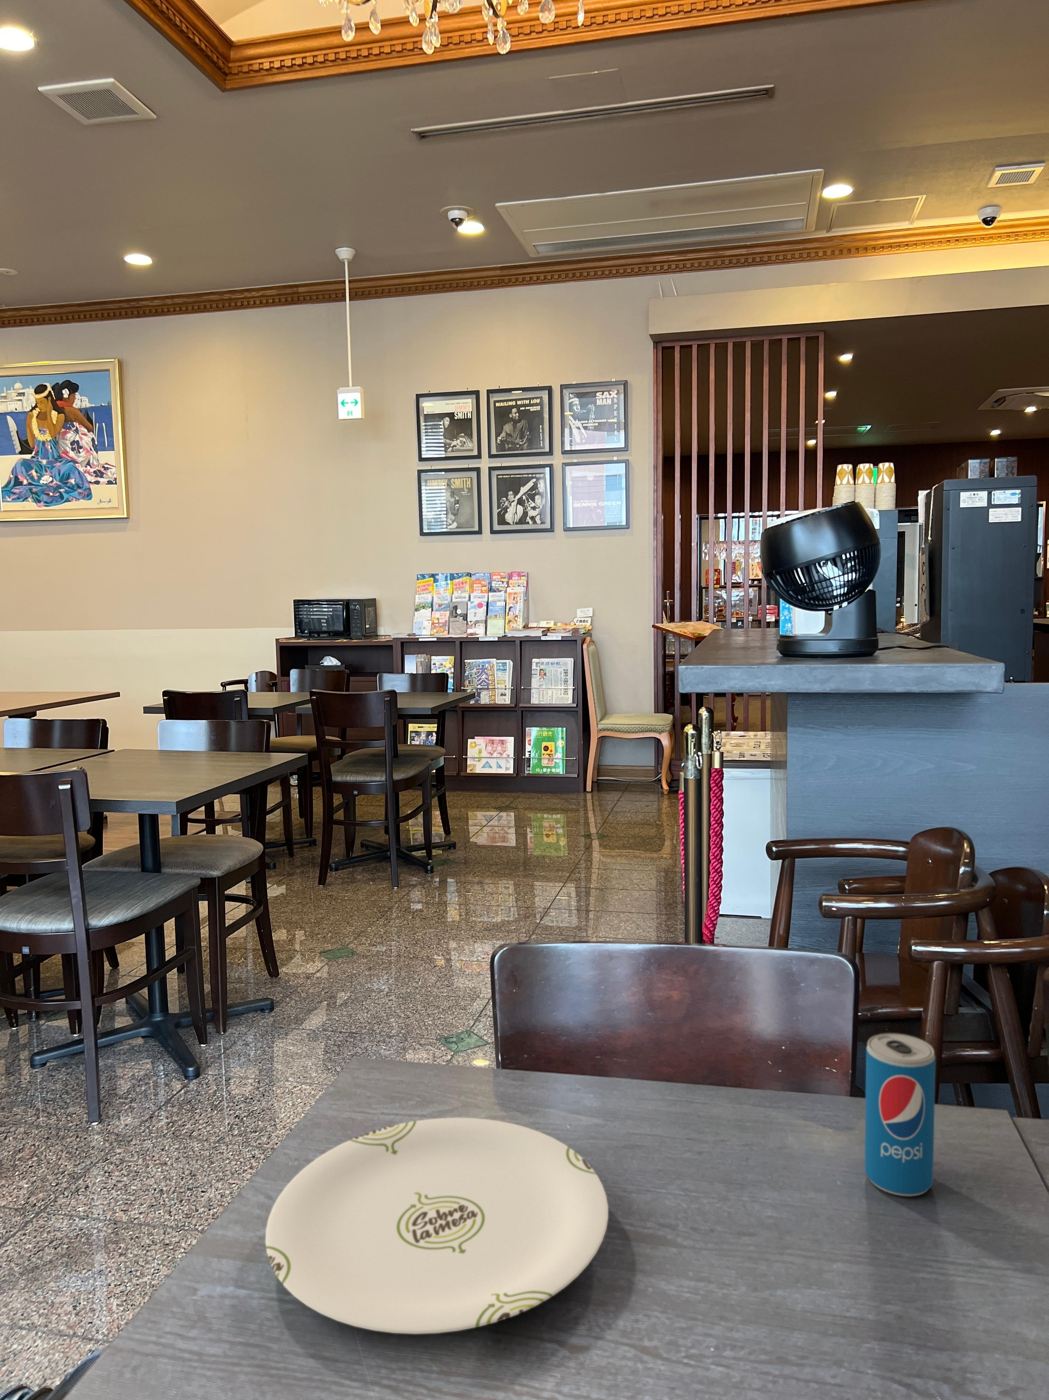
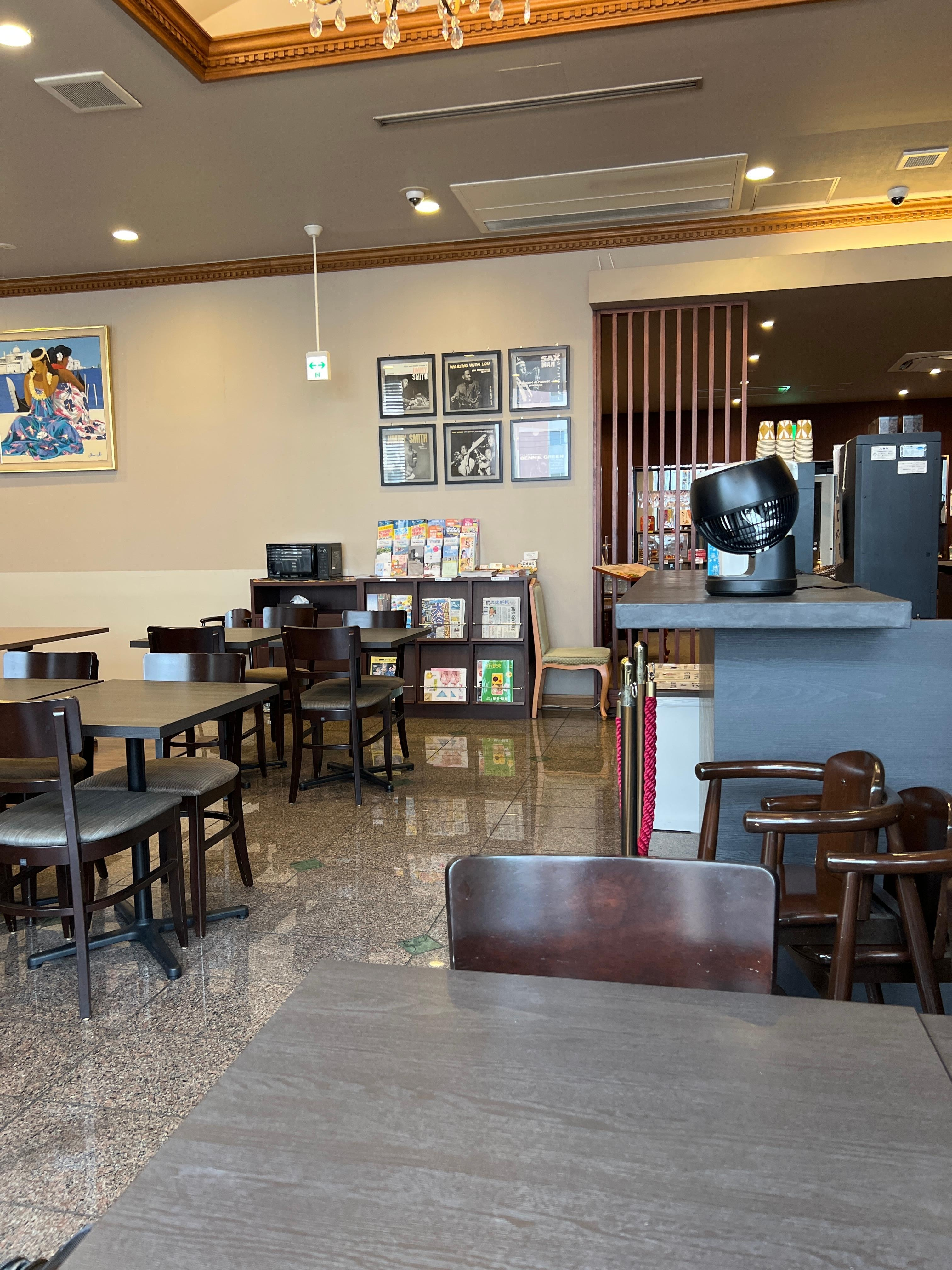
- plate (440, 1219)
- beverage can (899, 1113)
